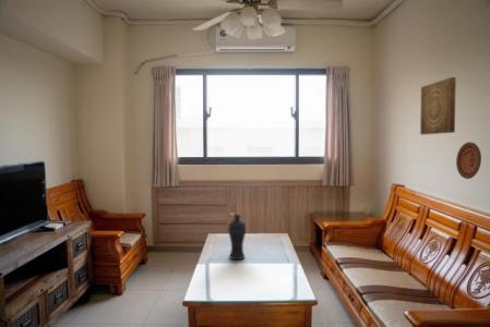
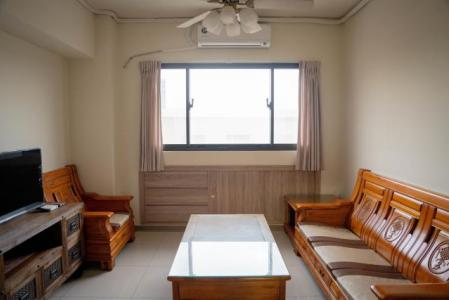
- vase (237, 235)
- wall art (437, 108)
- decorative plate (468, 160)
